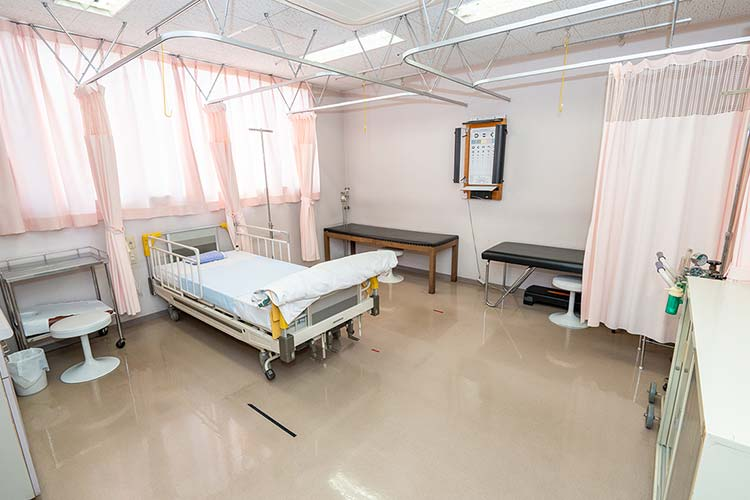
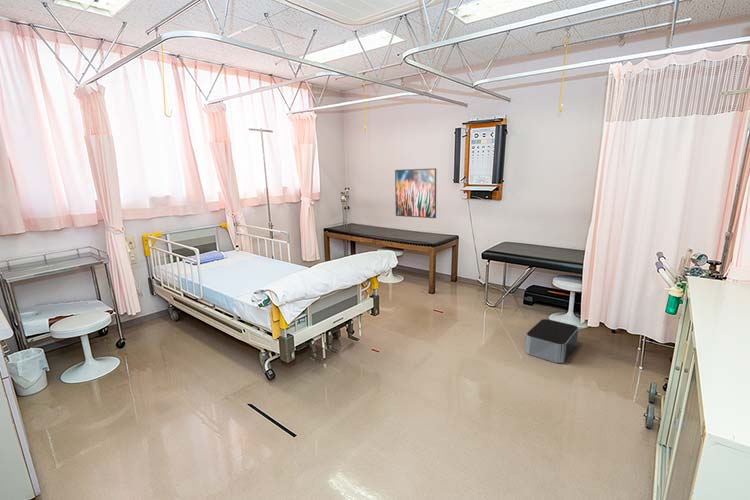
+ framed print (414, 193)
+ storage bin (551, 339)
